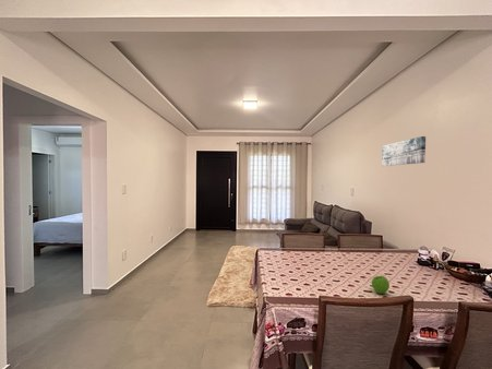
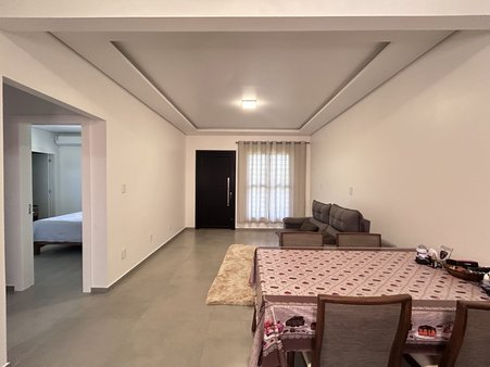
- fruit (380, 283)
- wall art (400, 153)
